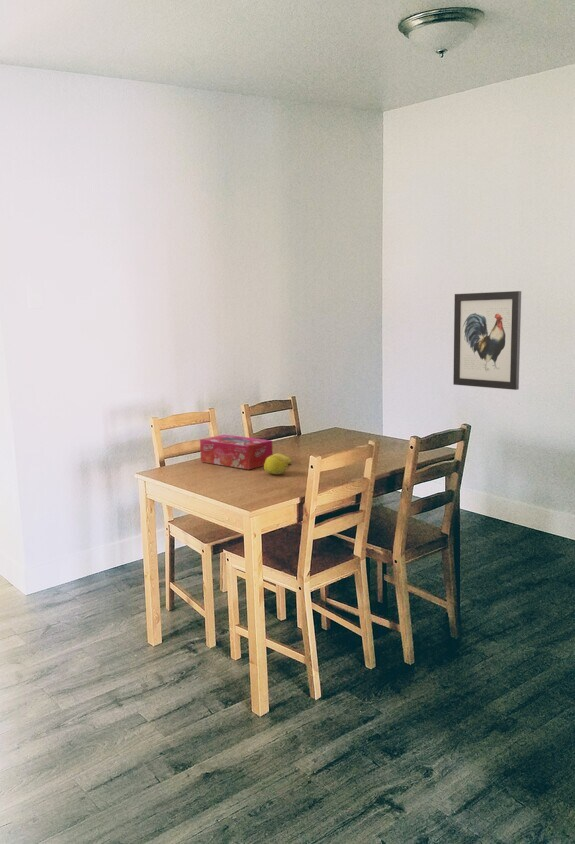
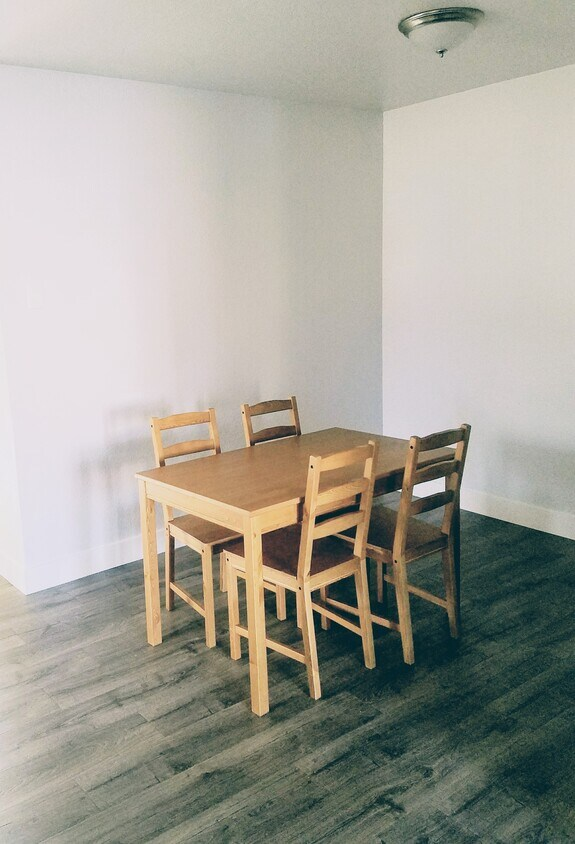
- wall art (485, 340)
- tissue box (236, 451)
- fruit (278, 463)
